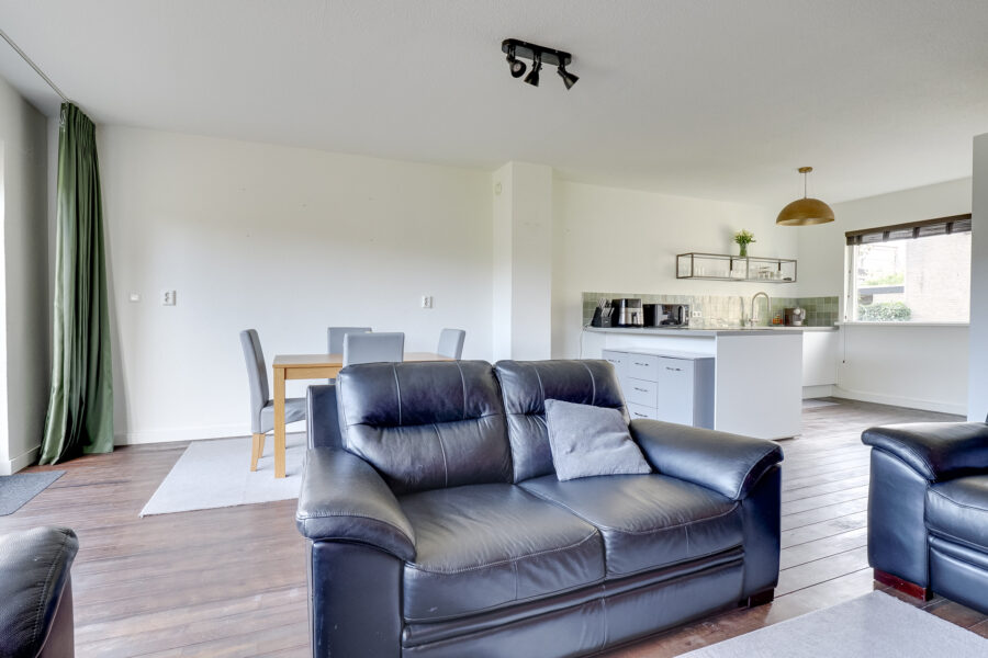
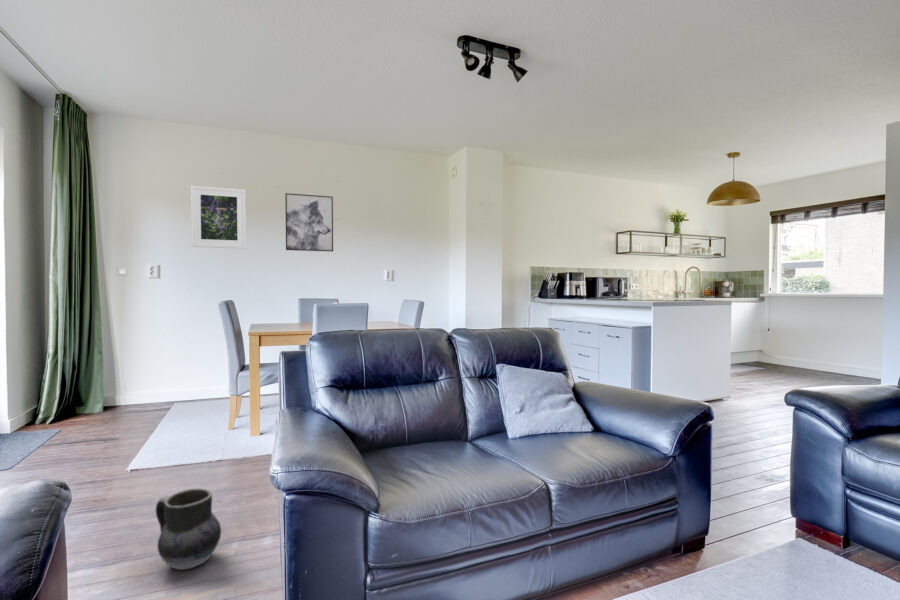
+ ceramic jug (185, 527)
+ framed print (219, 217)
+ wall art (309, 222)
